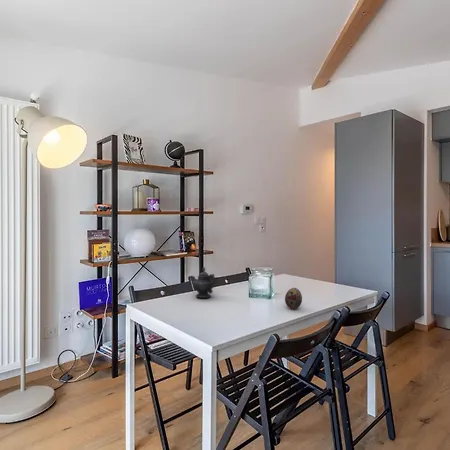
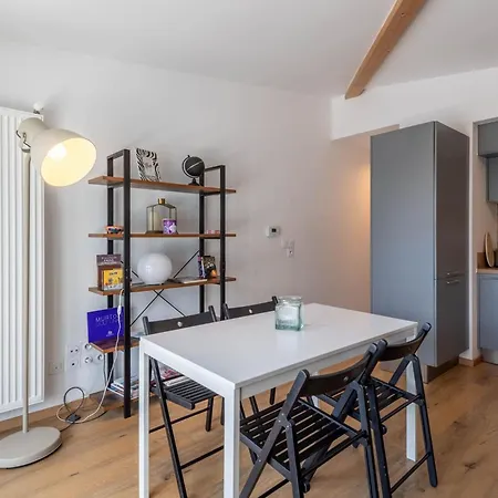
- decorative egg (293, 298)
- teapot (202, 281)
